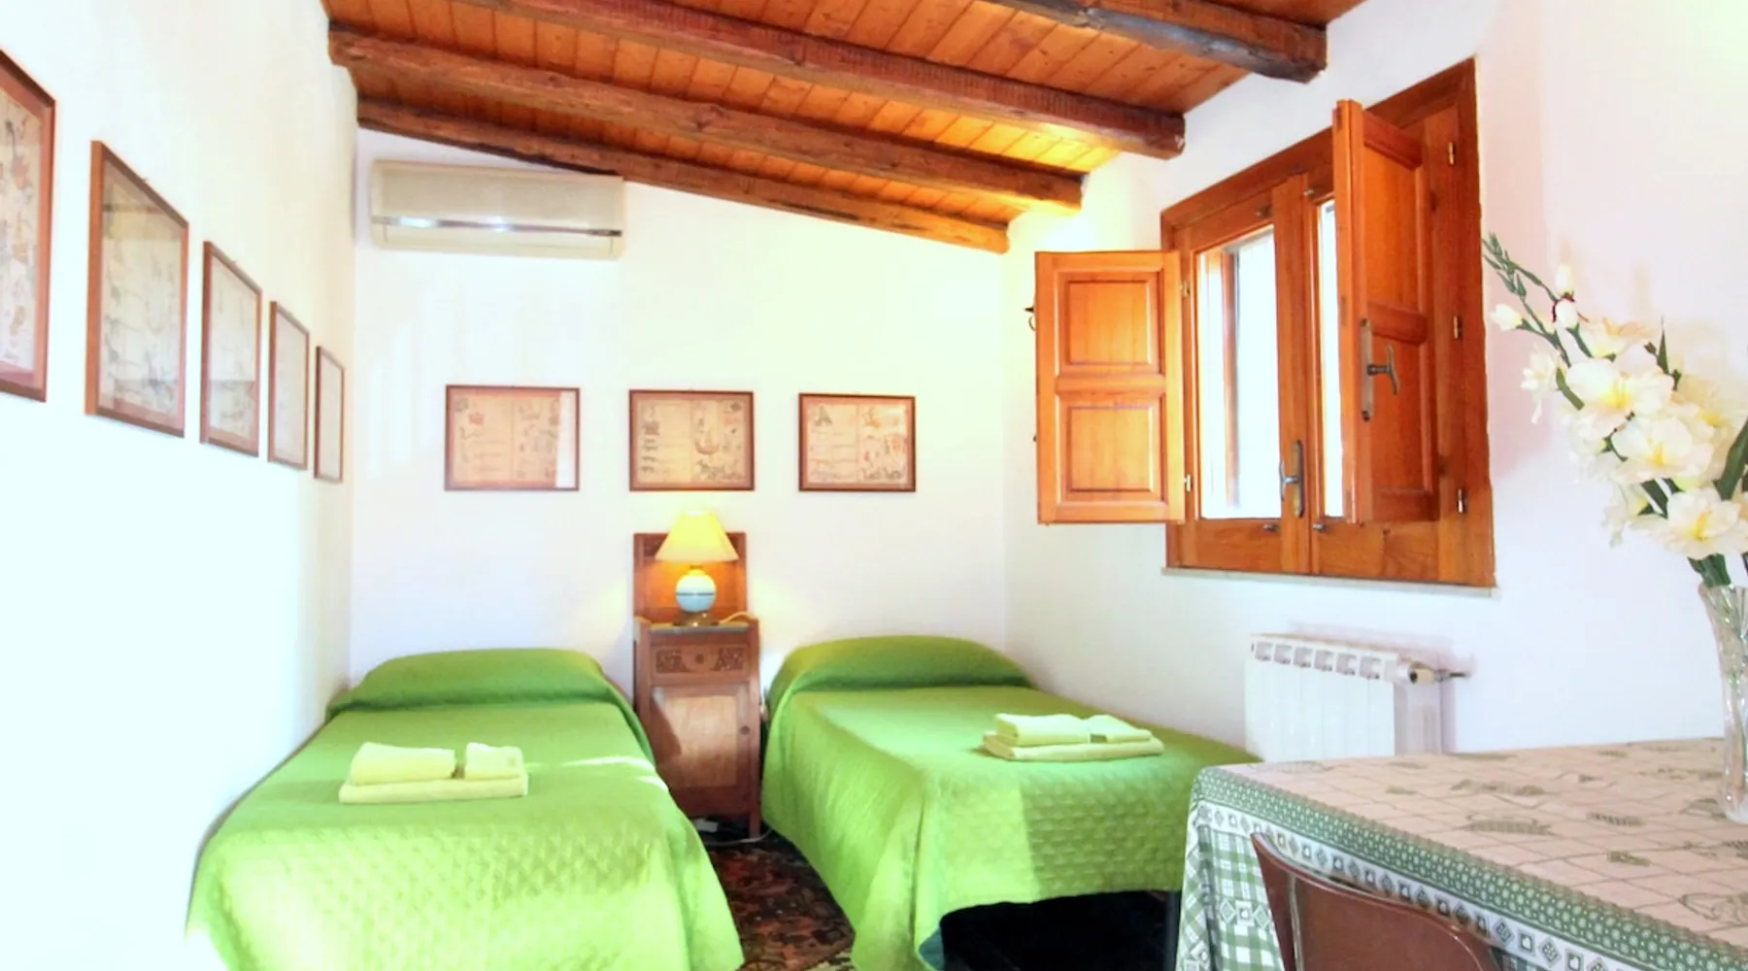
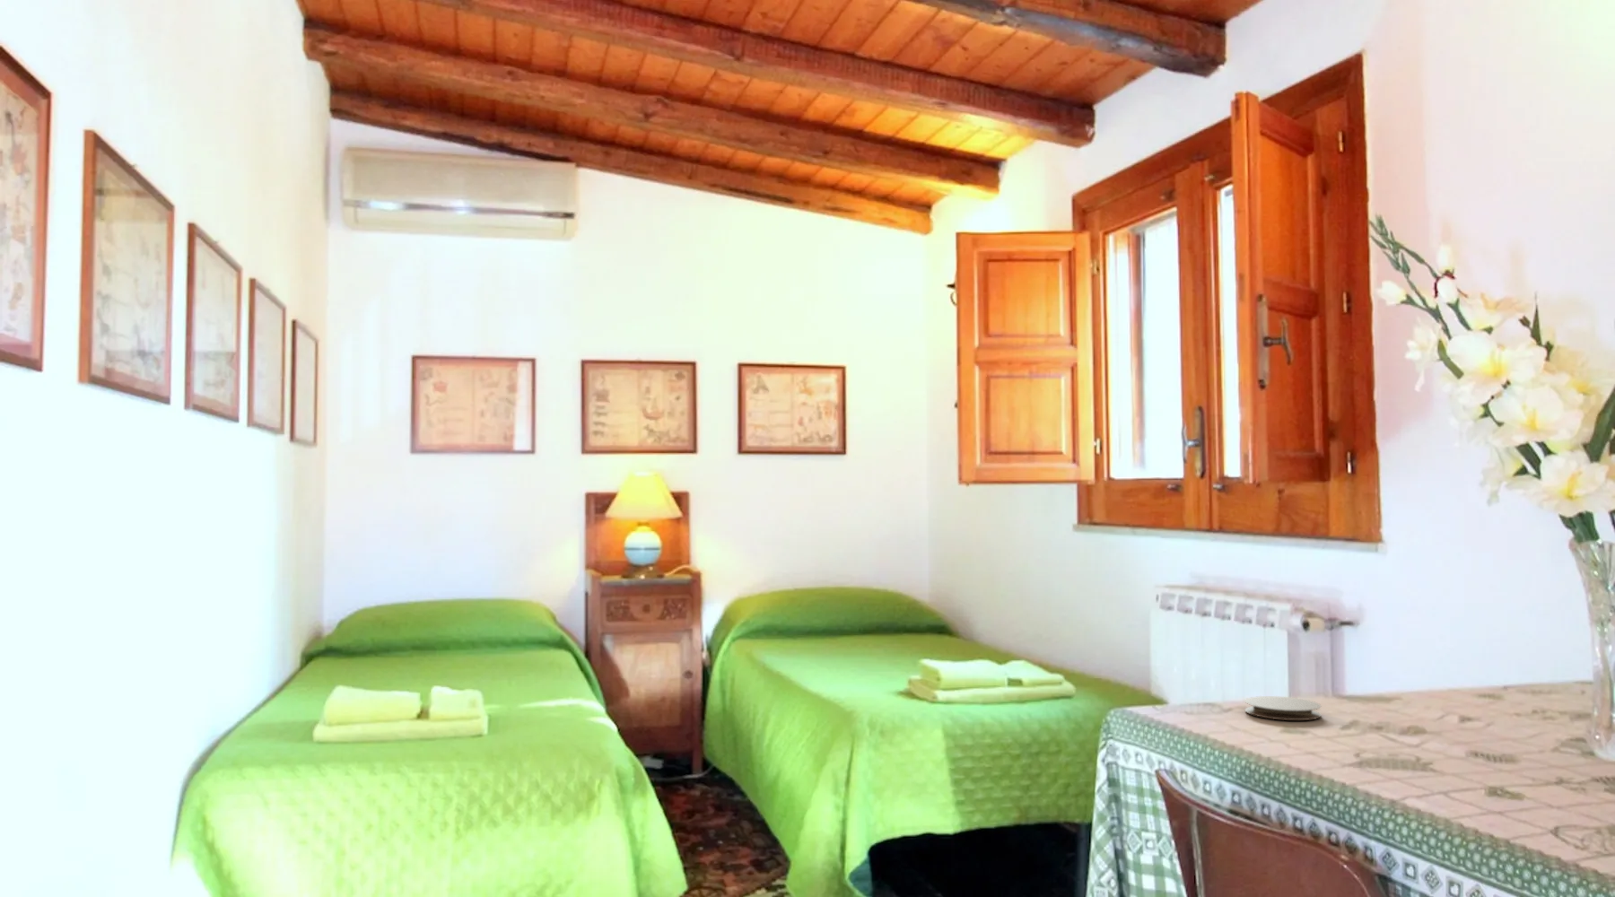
+ coaster (1282, 708)
